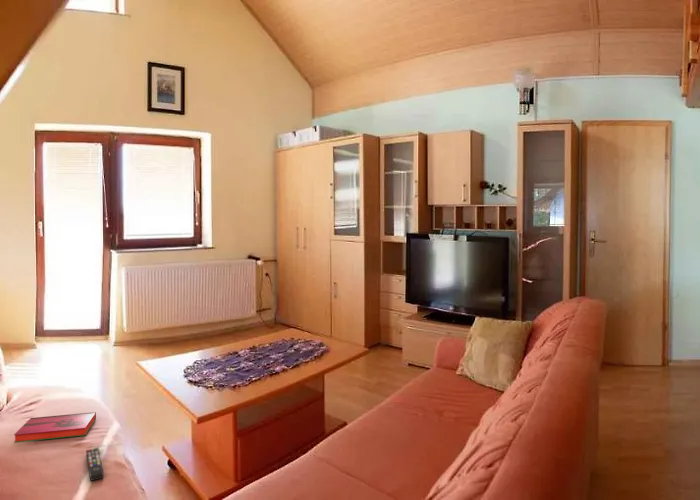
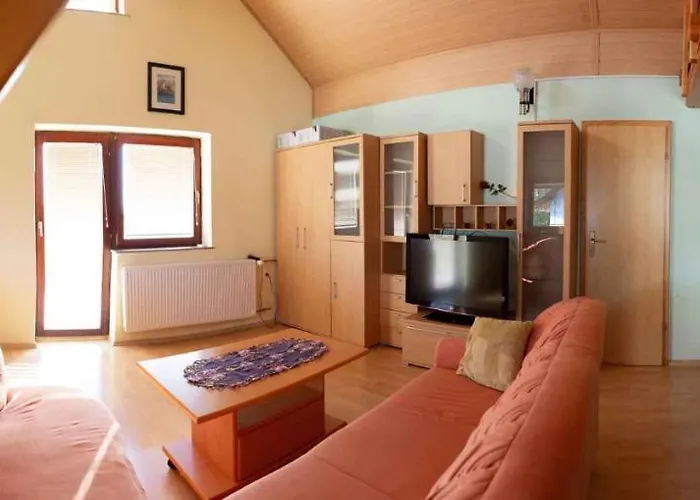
- hardback book (57, 426)
- remote control (94, 463)
